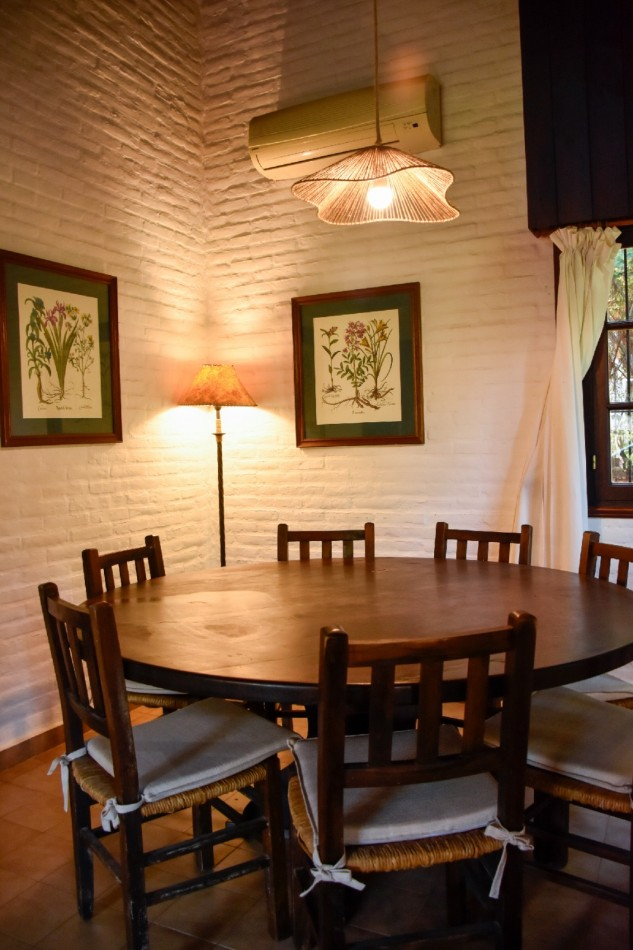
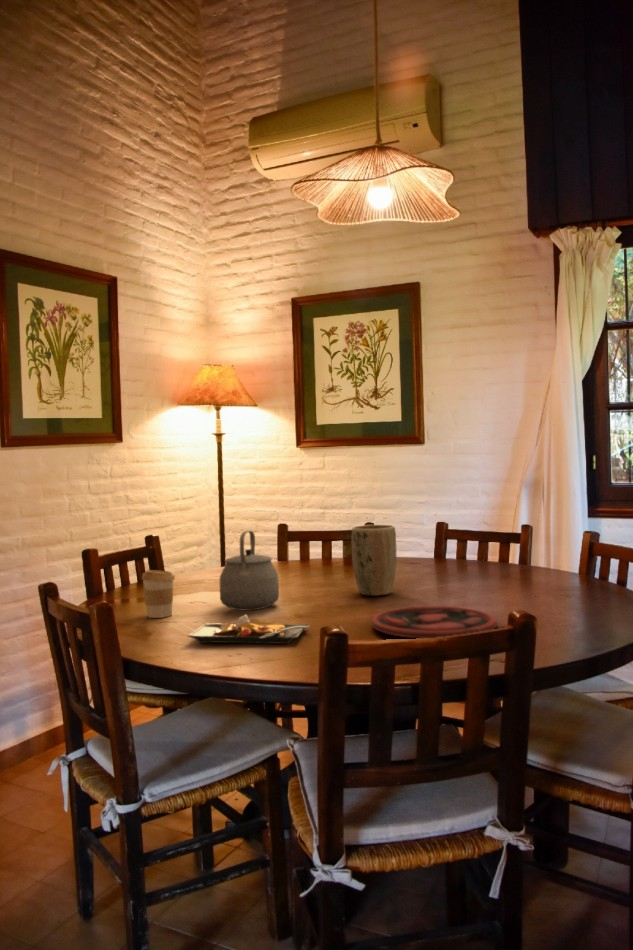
+ plant pot (374, 559)
+ plate (433, 620)
+ coffee cup (158, 592)
+ plate (249, 626)
+ tea kettle (250, 567)
